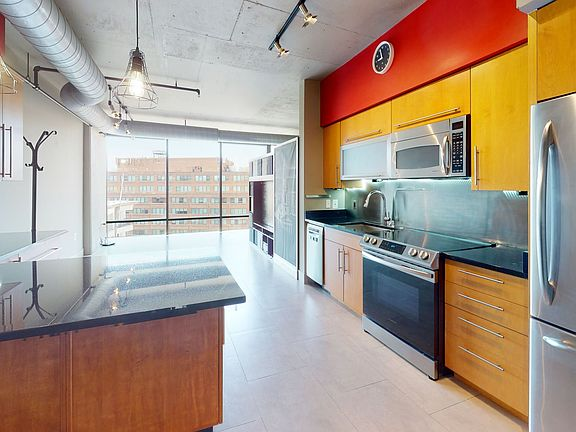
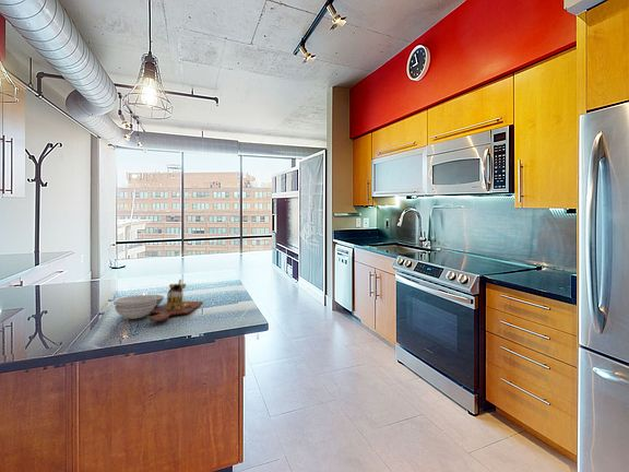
+ cutting board (156, 296)
